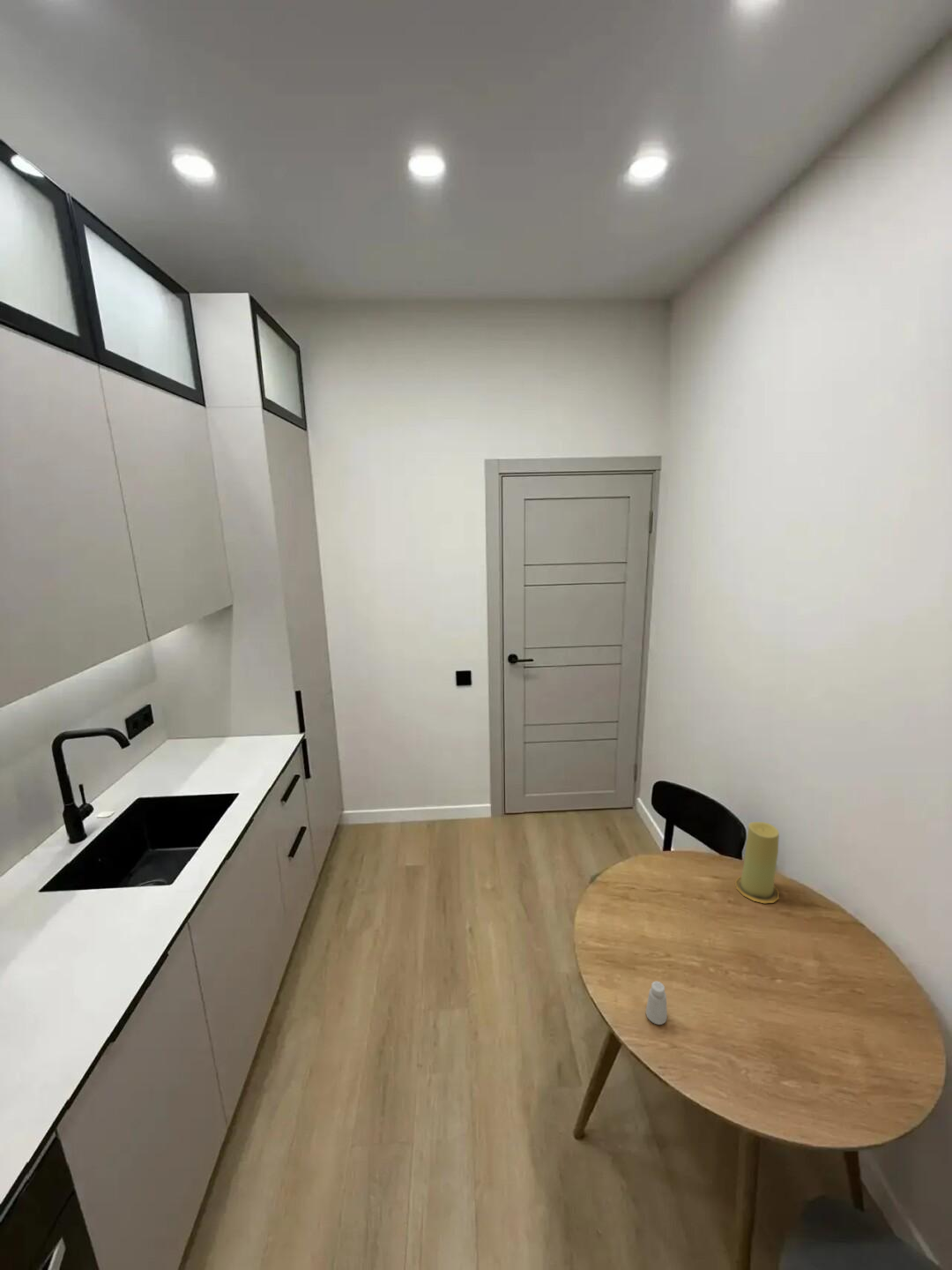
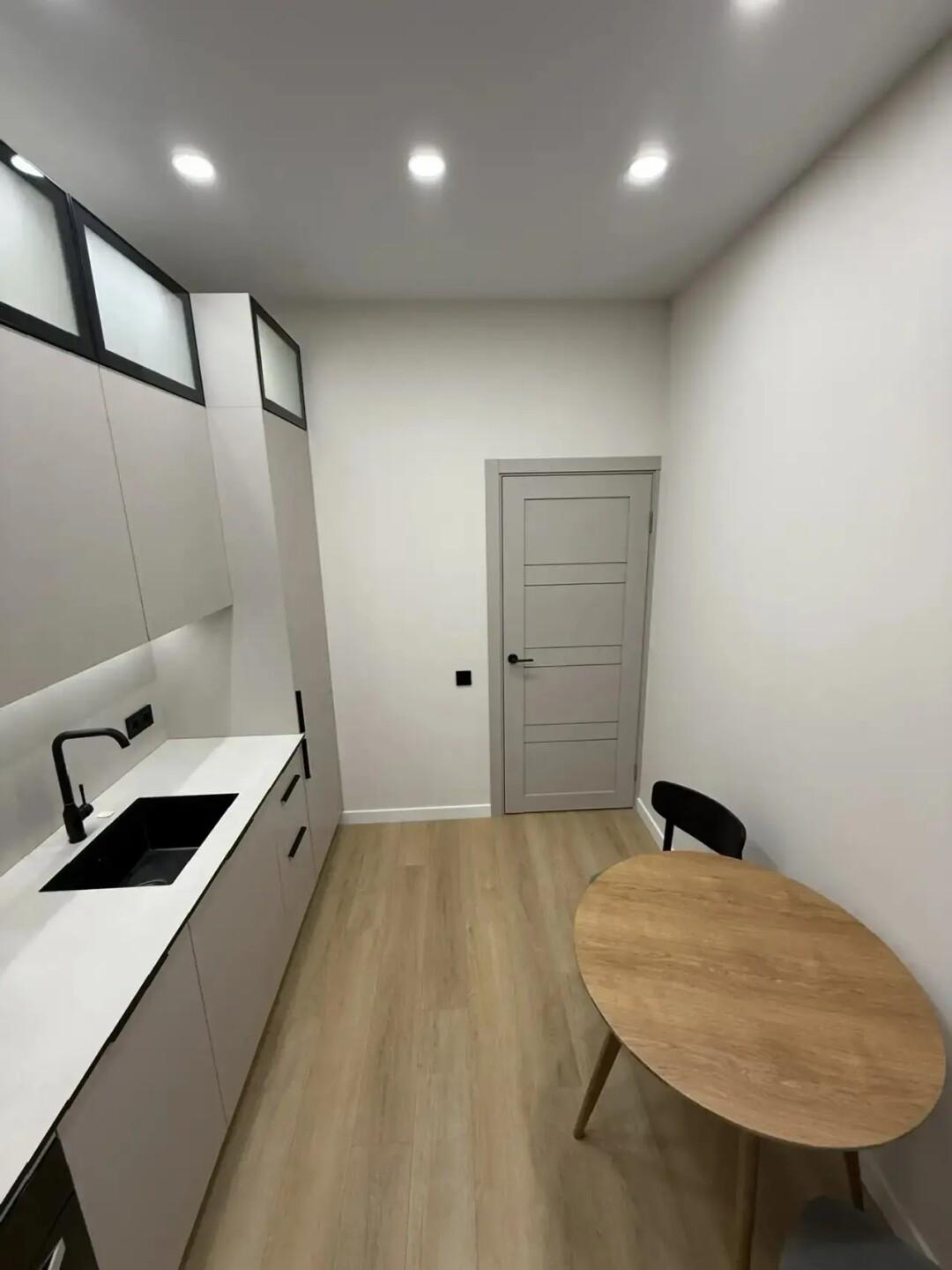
- saltshaker (657, 1000)
- candle (760, 859)
